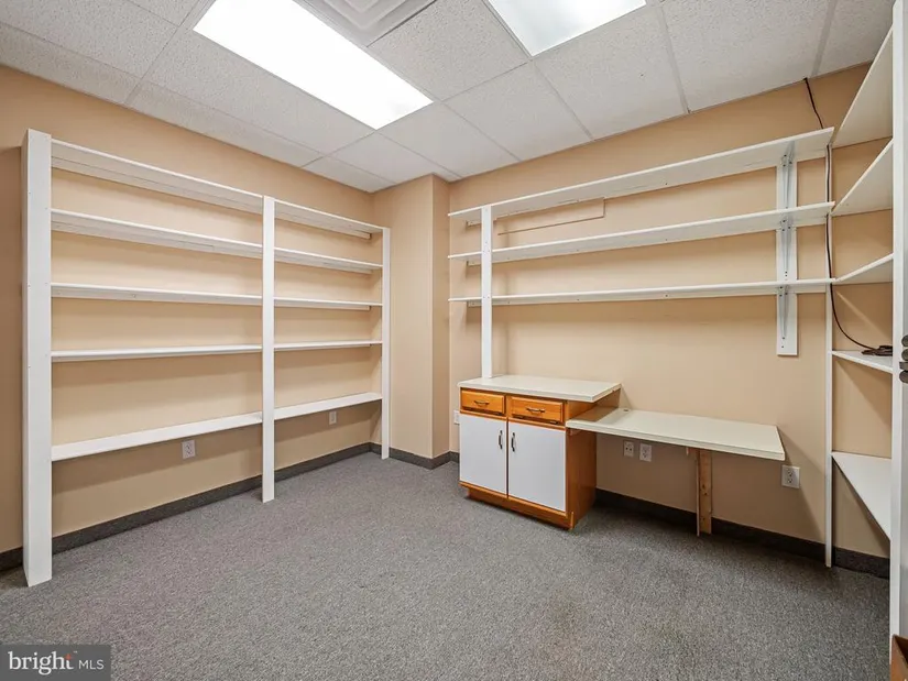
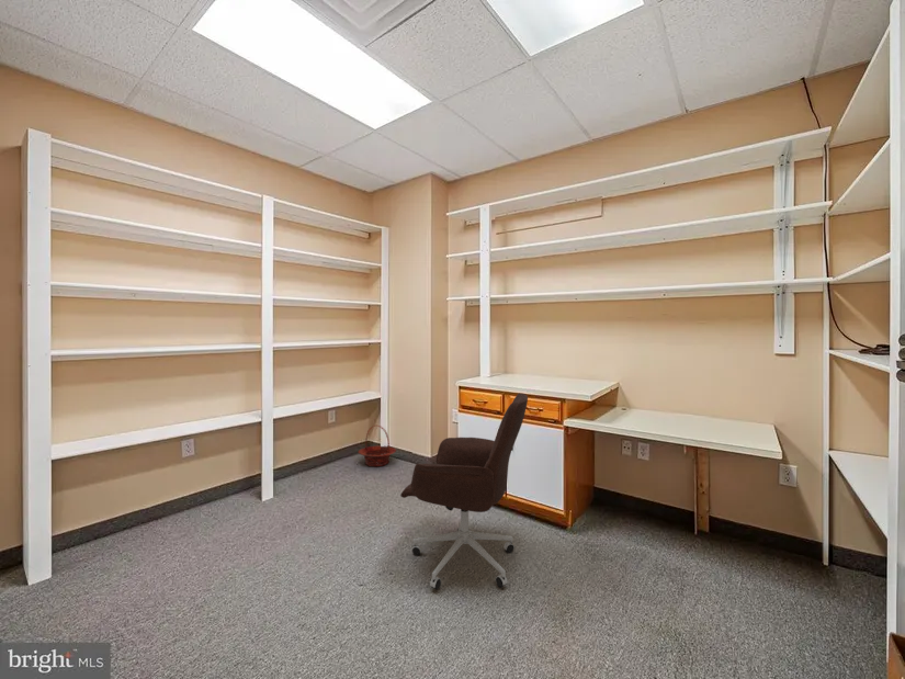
+ basket (378, 445)
+ office chair (467, 478)
